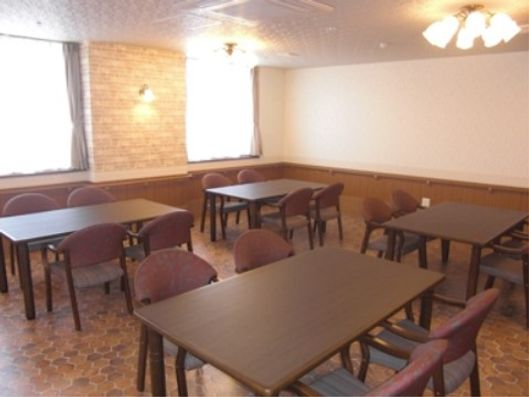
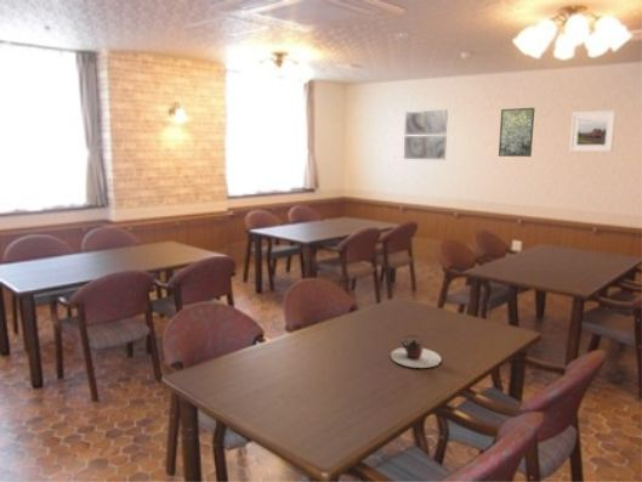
+ wall art (425, 134)
+ teapot (415, 346)
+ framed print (591, 131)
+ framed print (516, 132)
